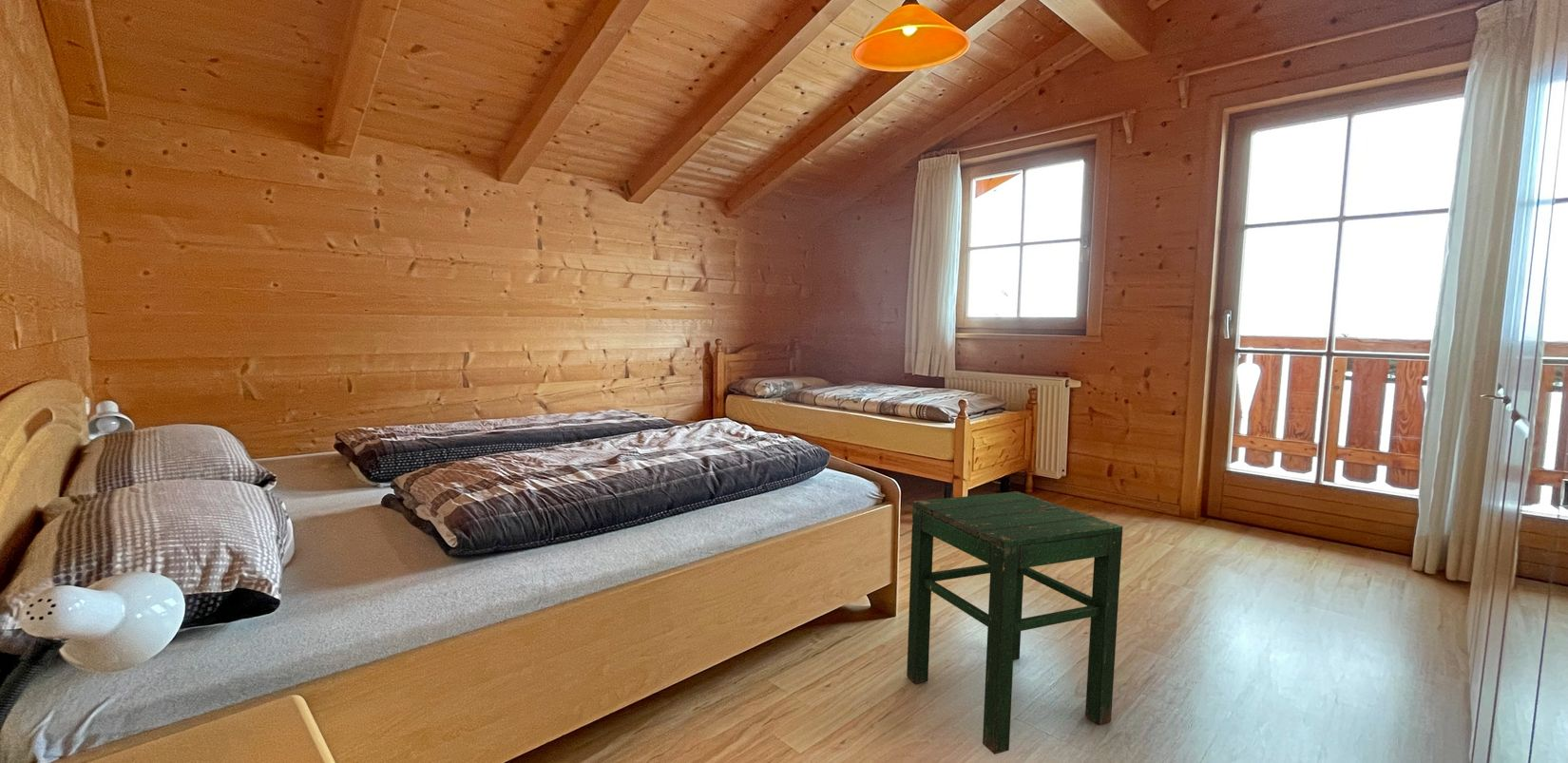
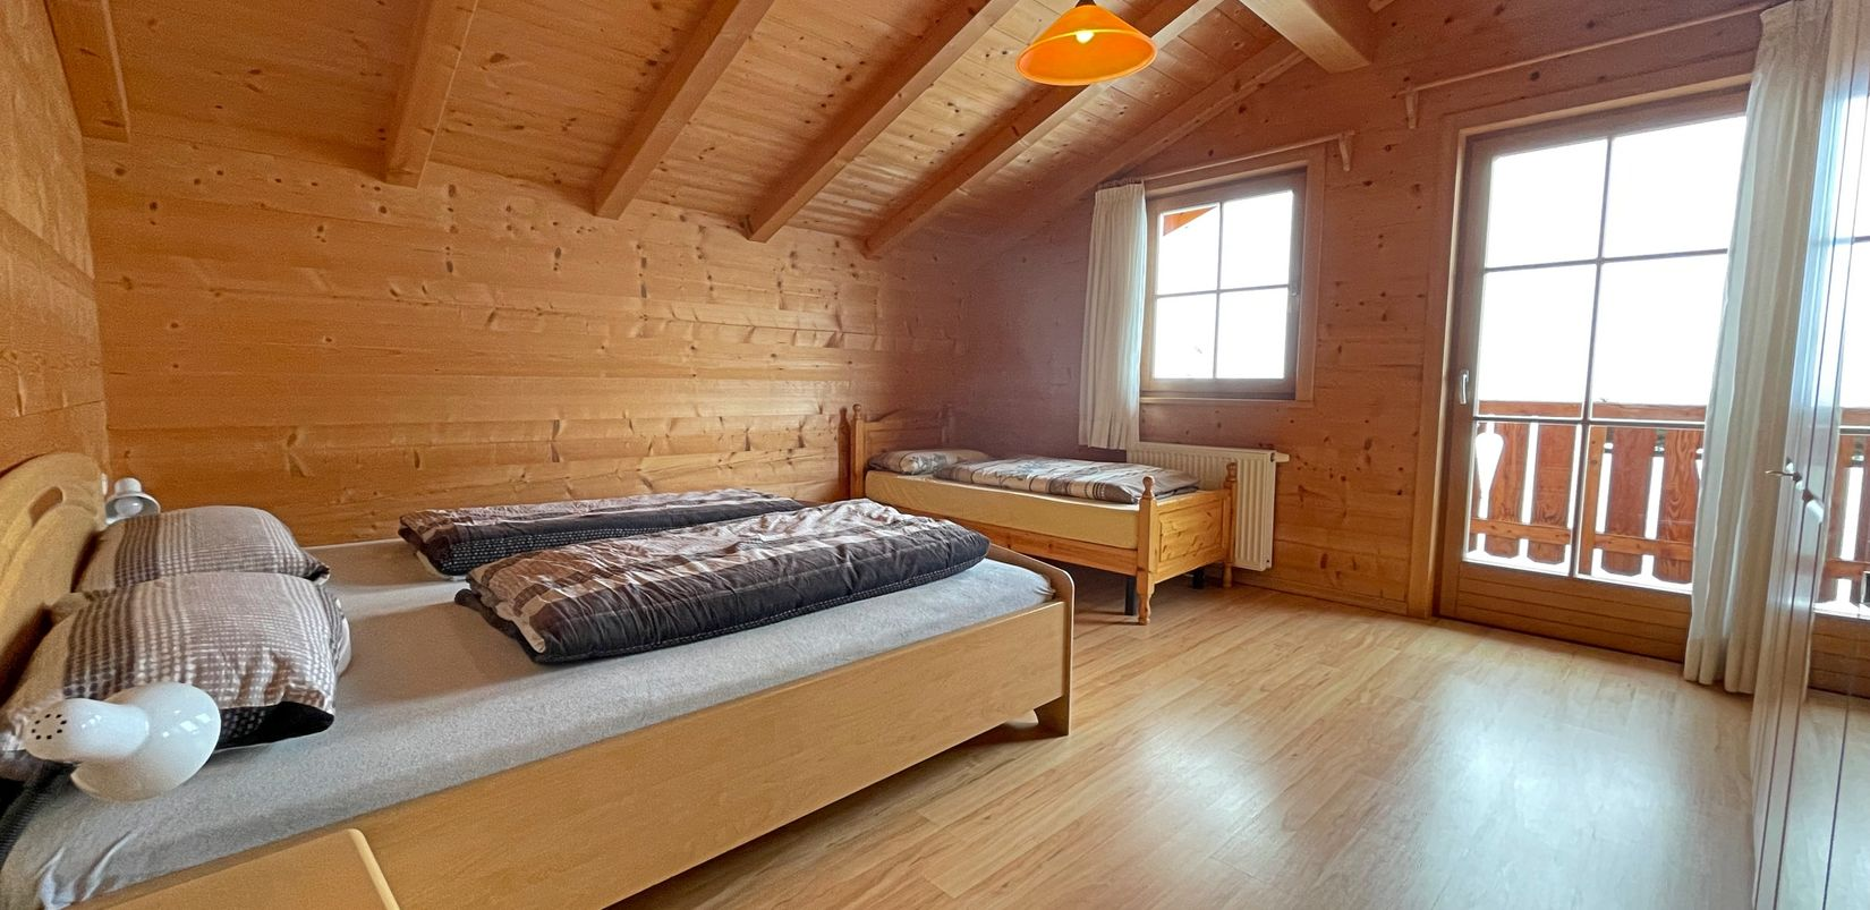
- stool (1007, 606)
